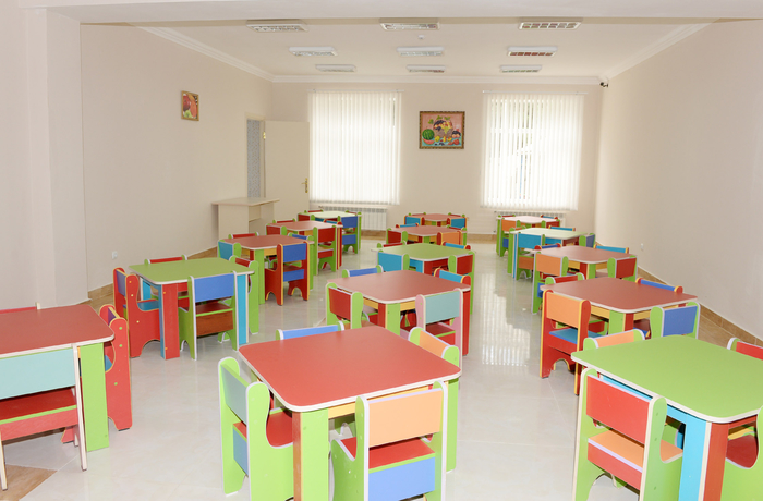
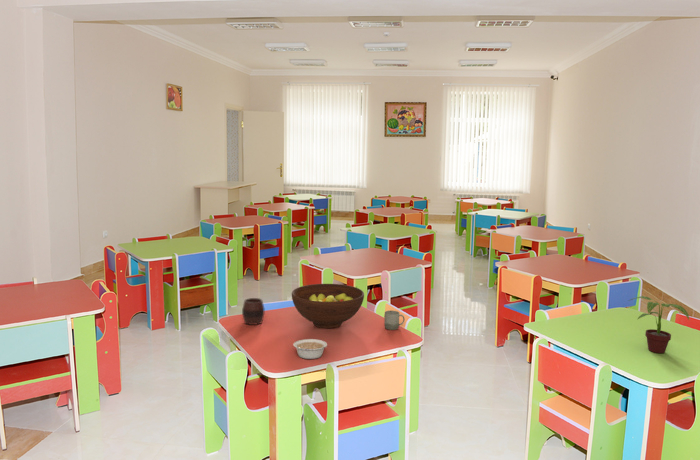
+ cup (253, 311)
+ cup (394, 319)
+ legume (311, 348)
+ potted plant (657, 325)
+ fruit bowl (327, 308)
